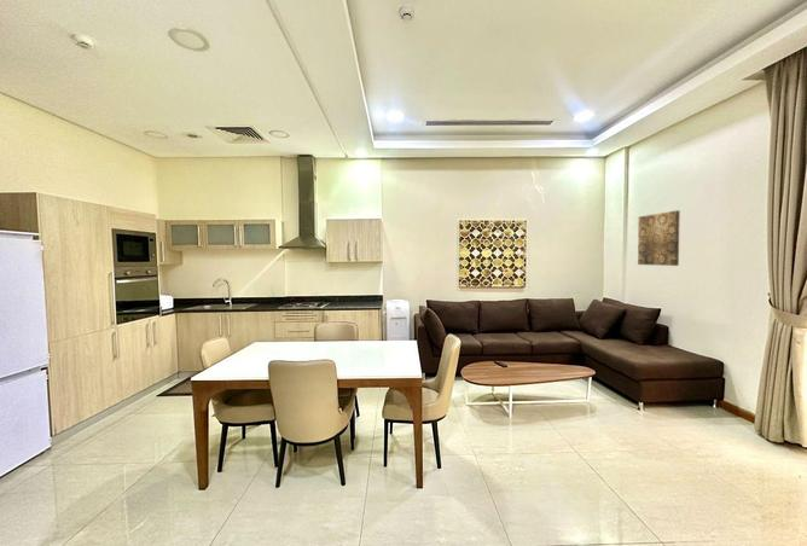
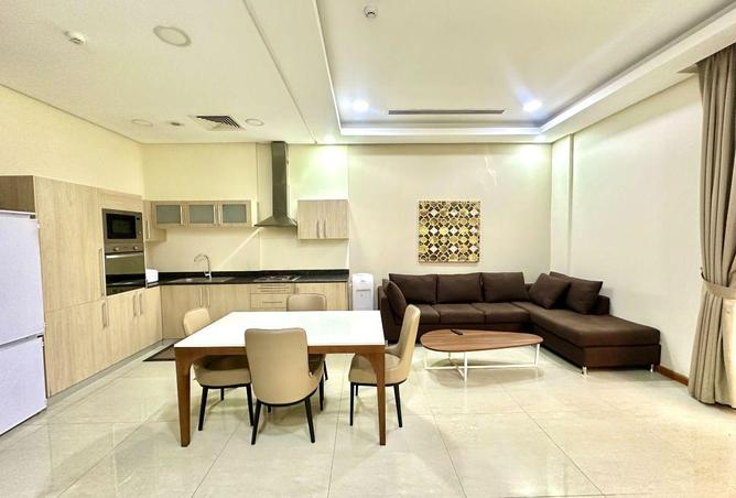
- wall art (657, 239)
